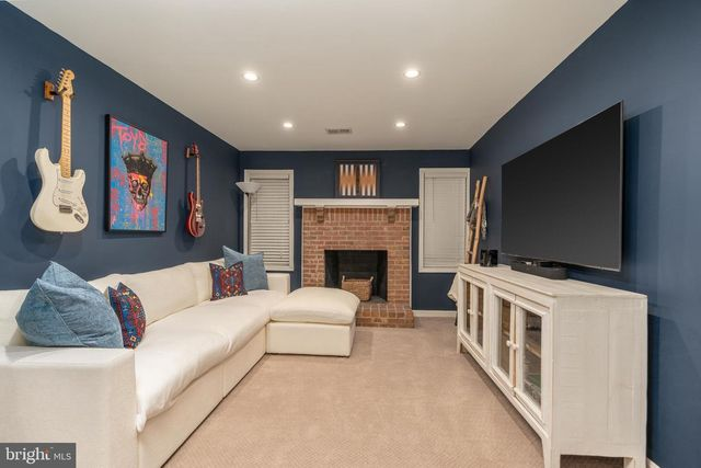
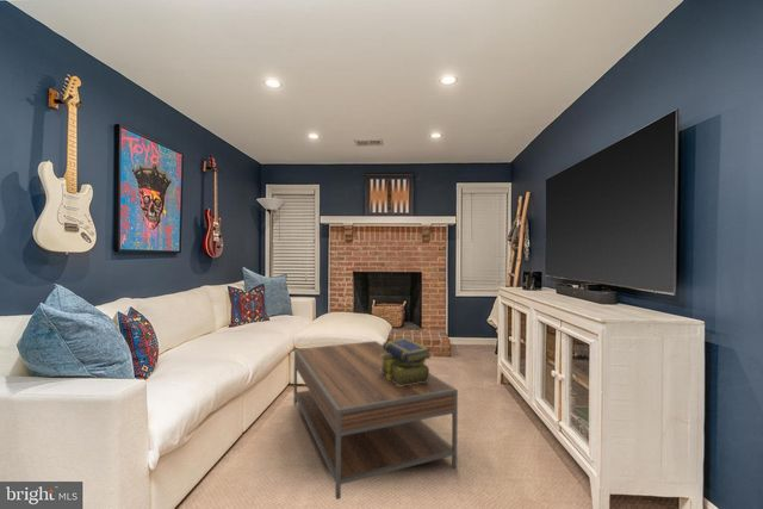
+ coffee table (364, 397)
+ stack of books (405, 360)
